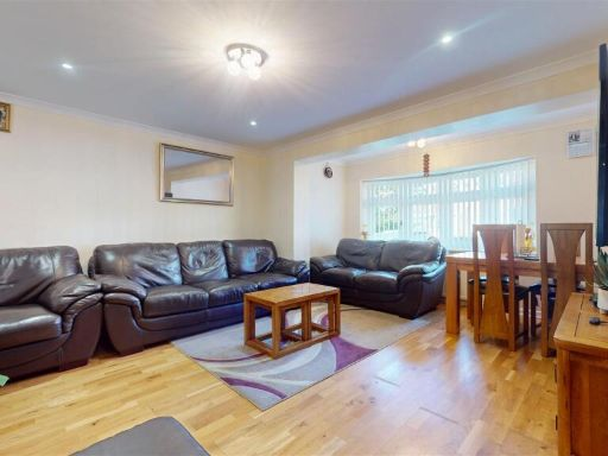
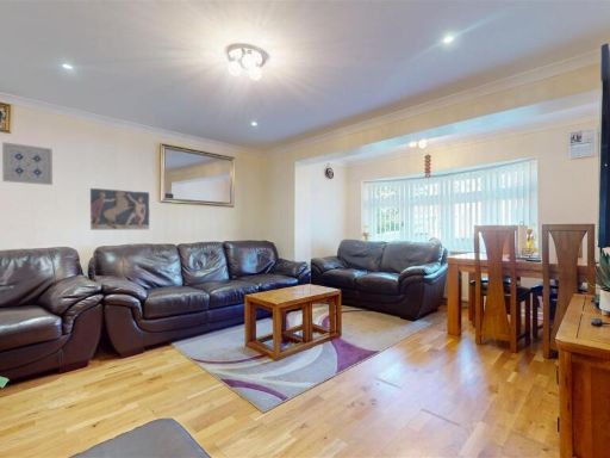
+ relief panel (122, 210)
+ wall art (27, 163)
